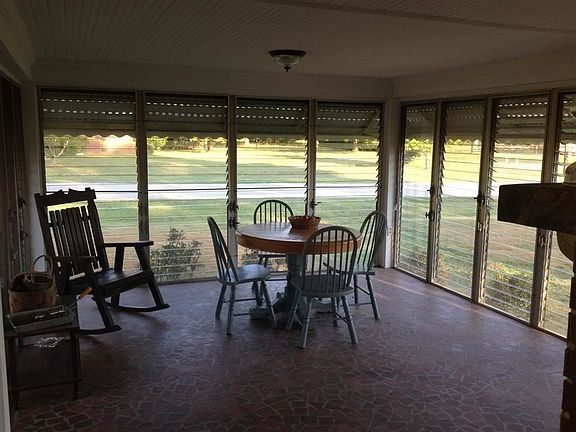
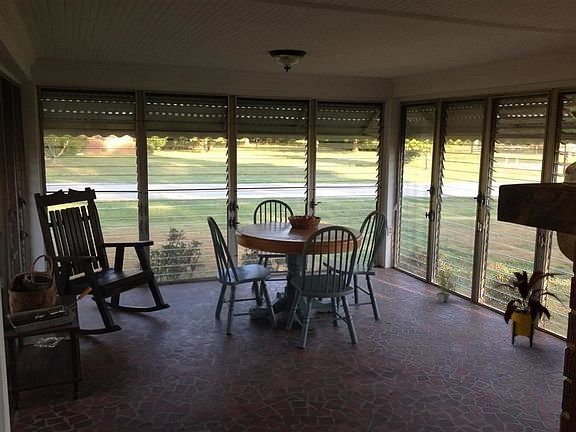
+ house plant (526, 304)
+ potted plant (446, 283)
